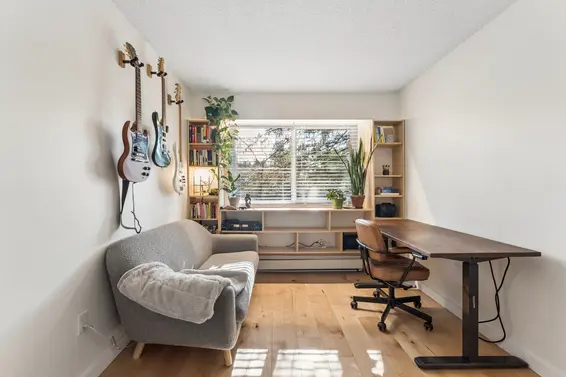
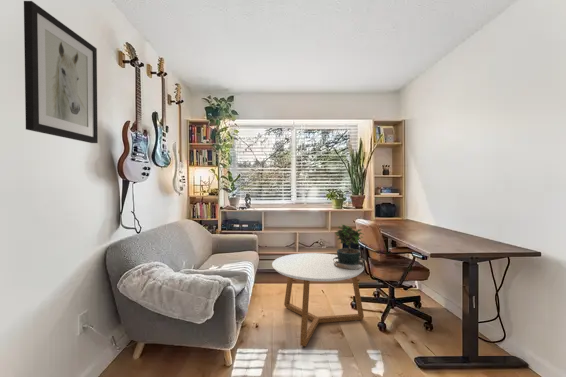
+ wall art (66, 83)
+ coffee table (308, 292)
+ potted plant (347, 243)
